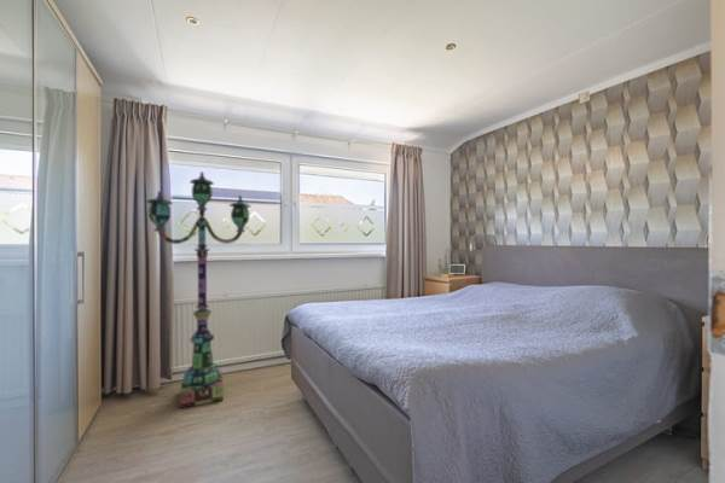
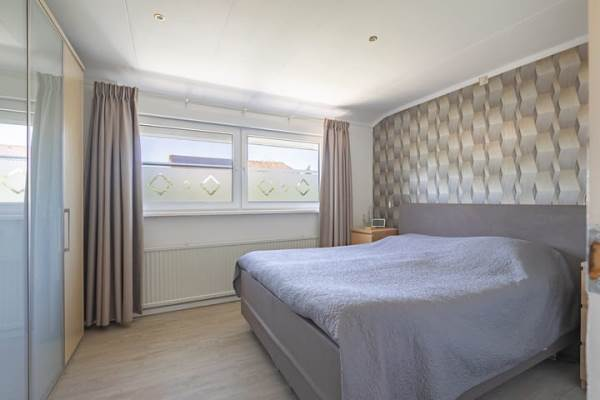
- floor lamp (202, 283)
